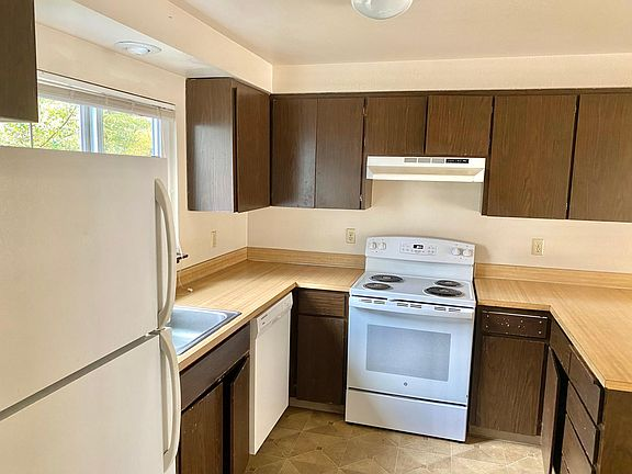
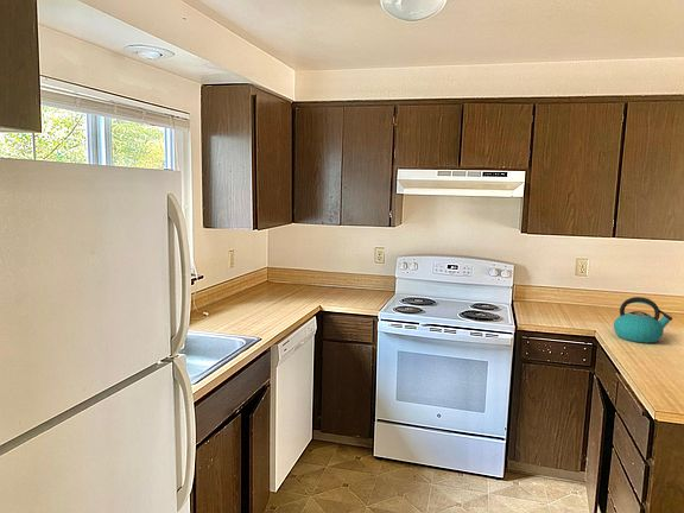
+ kettle (642, 318)
